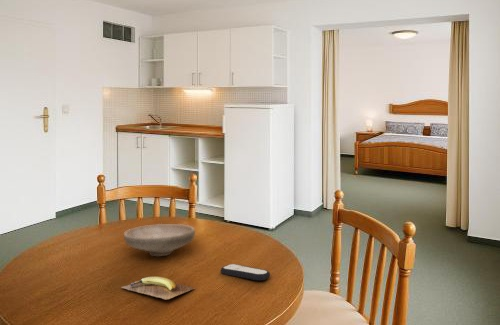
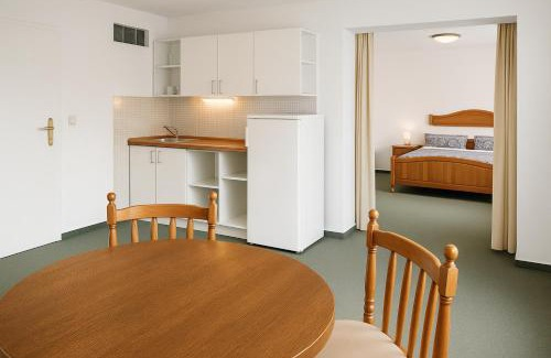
- remote control (245, 271)
- banana (158, 284)
- bowl (160, 241)
